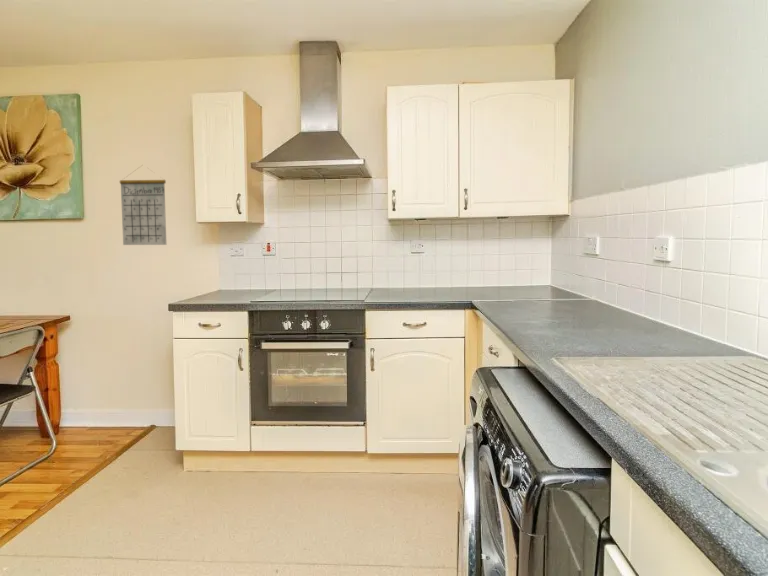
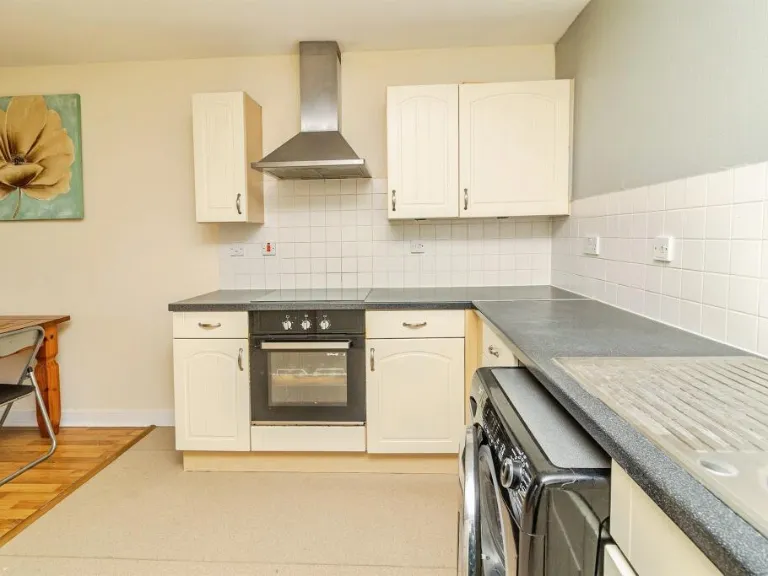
- calendar (143, 204)
